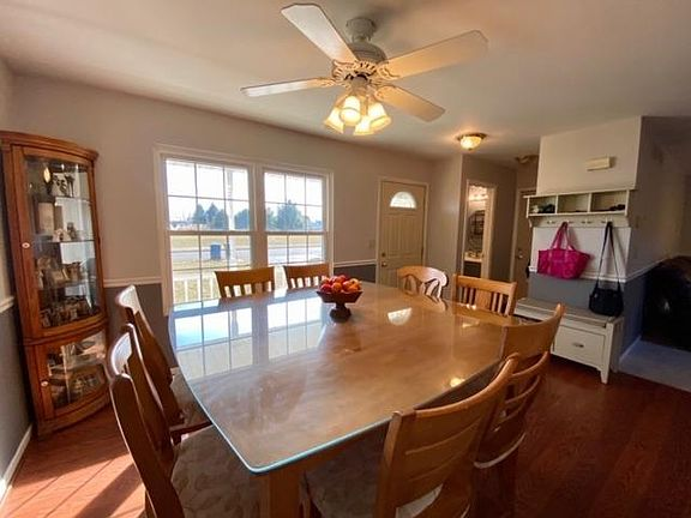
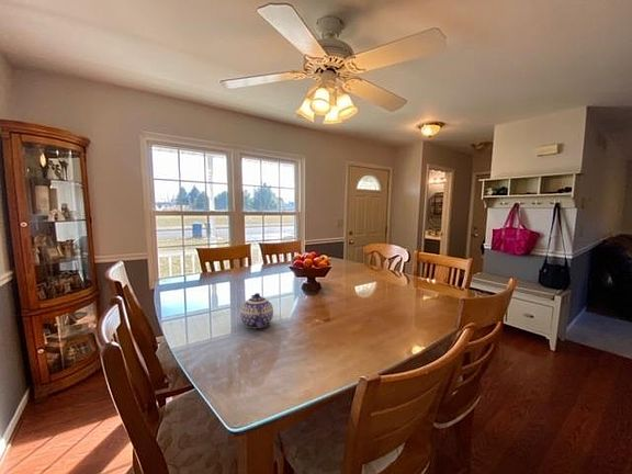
+ teapot (257, 308)
